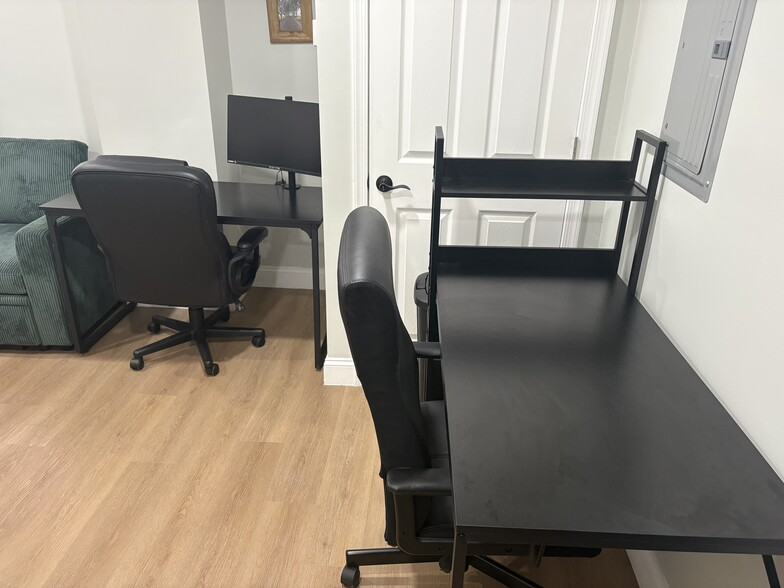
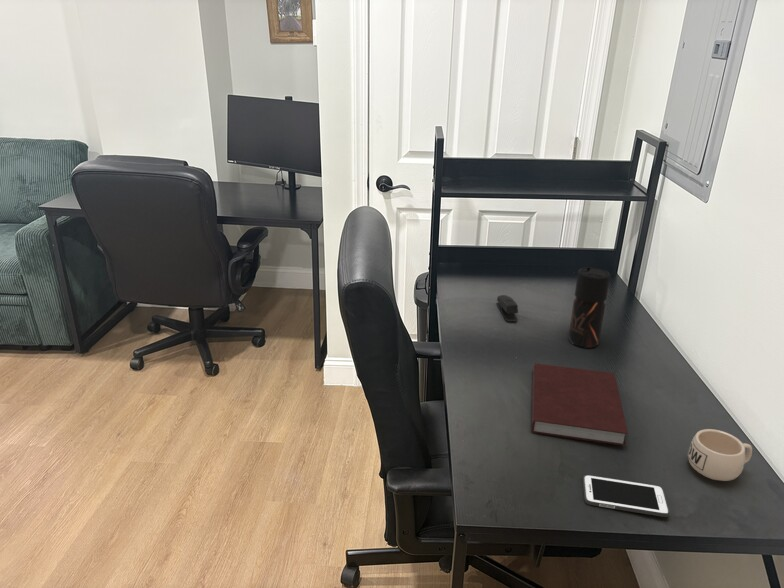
+ stapler (507, 304)
+ mug (721, 456)
+ cell phone (624, 495)
+ notebook (575, 400)
+ pepper grinder (588, 307)
